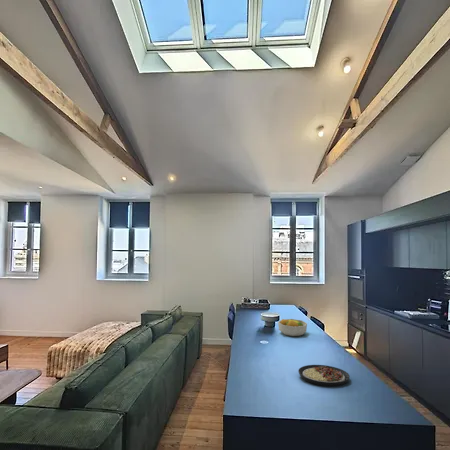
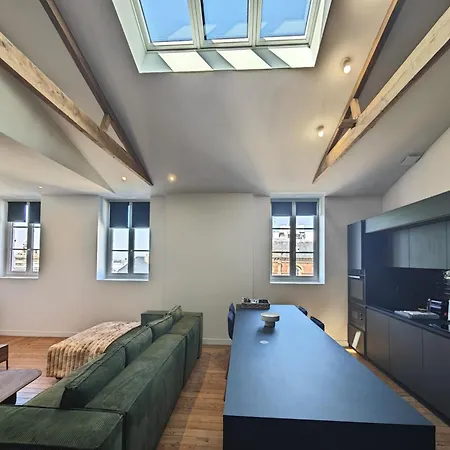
- plate (323, 374)
- fruit bowl (292, 325)
